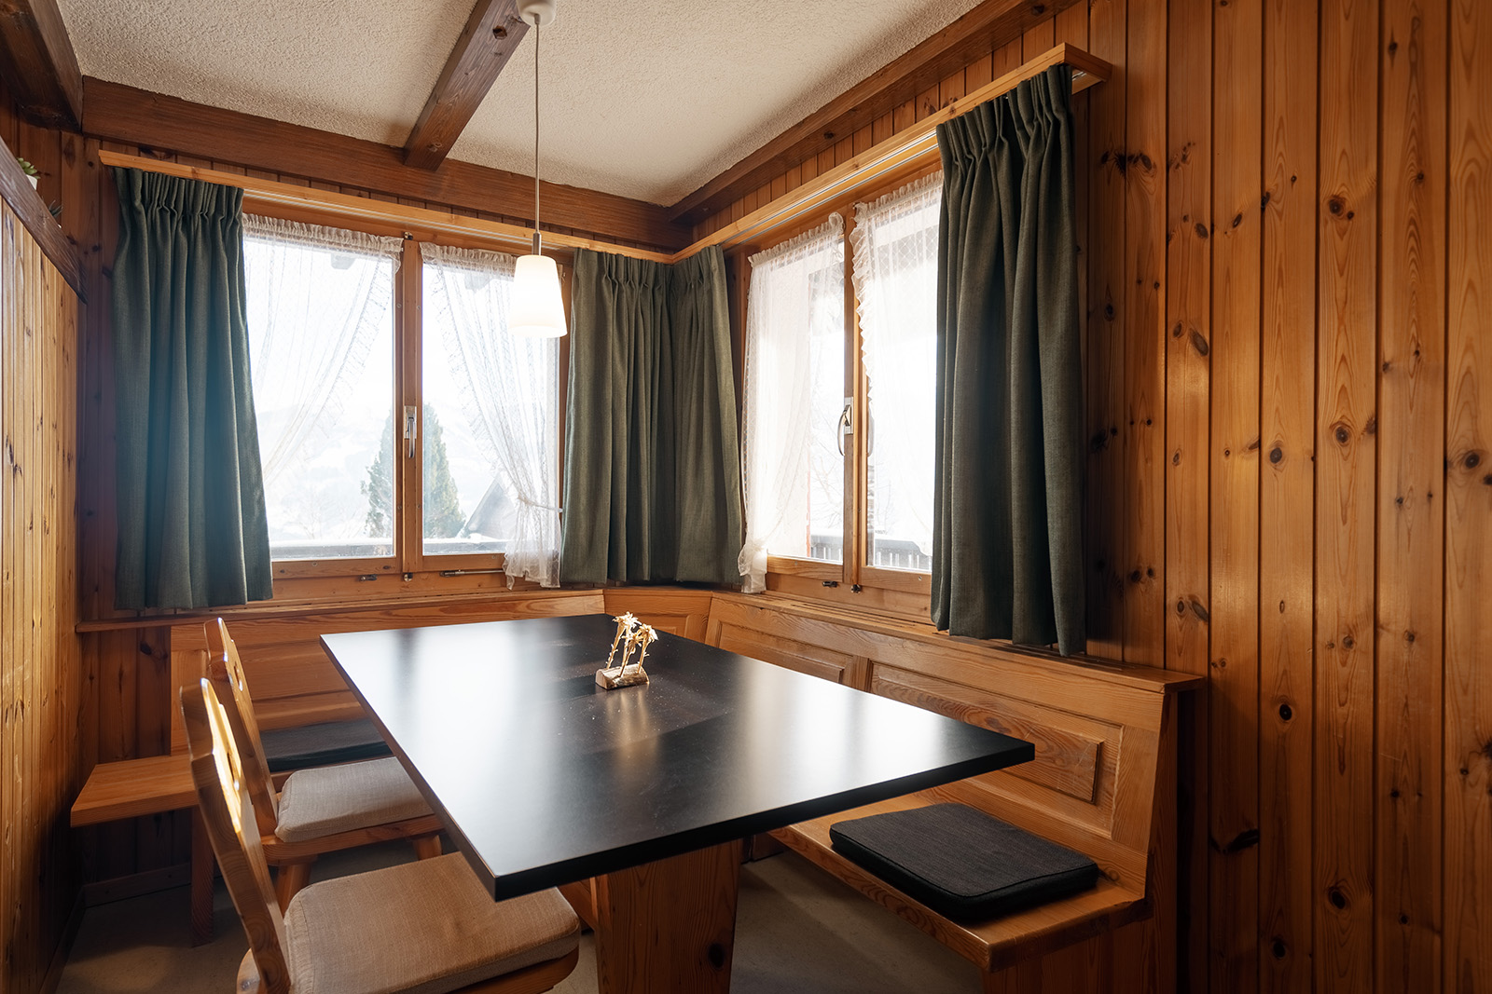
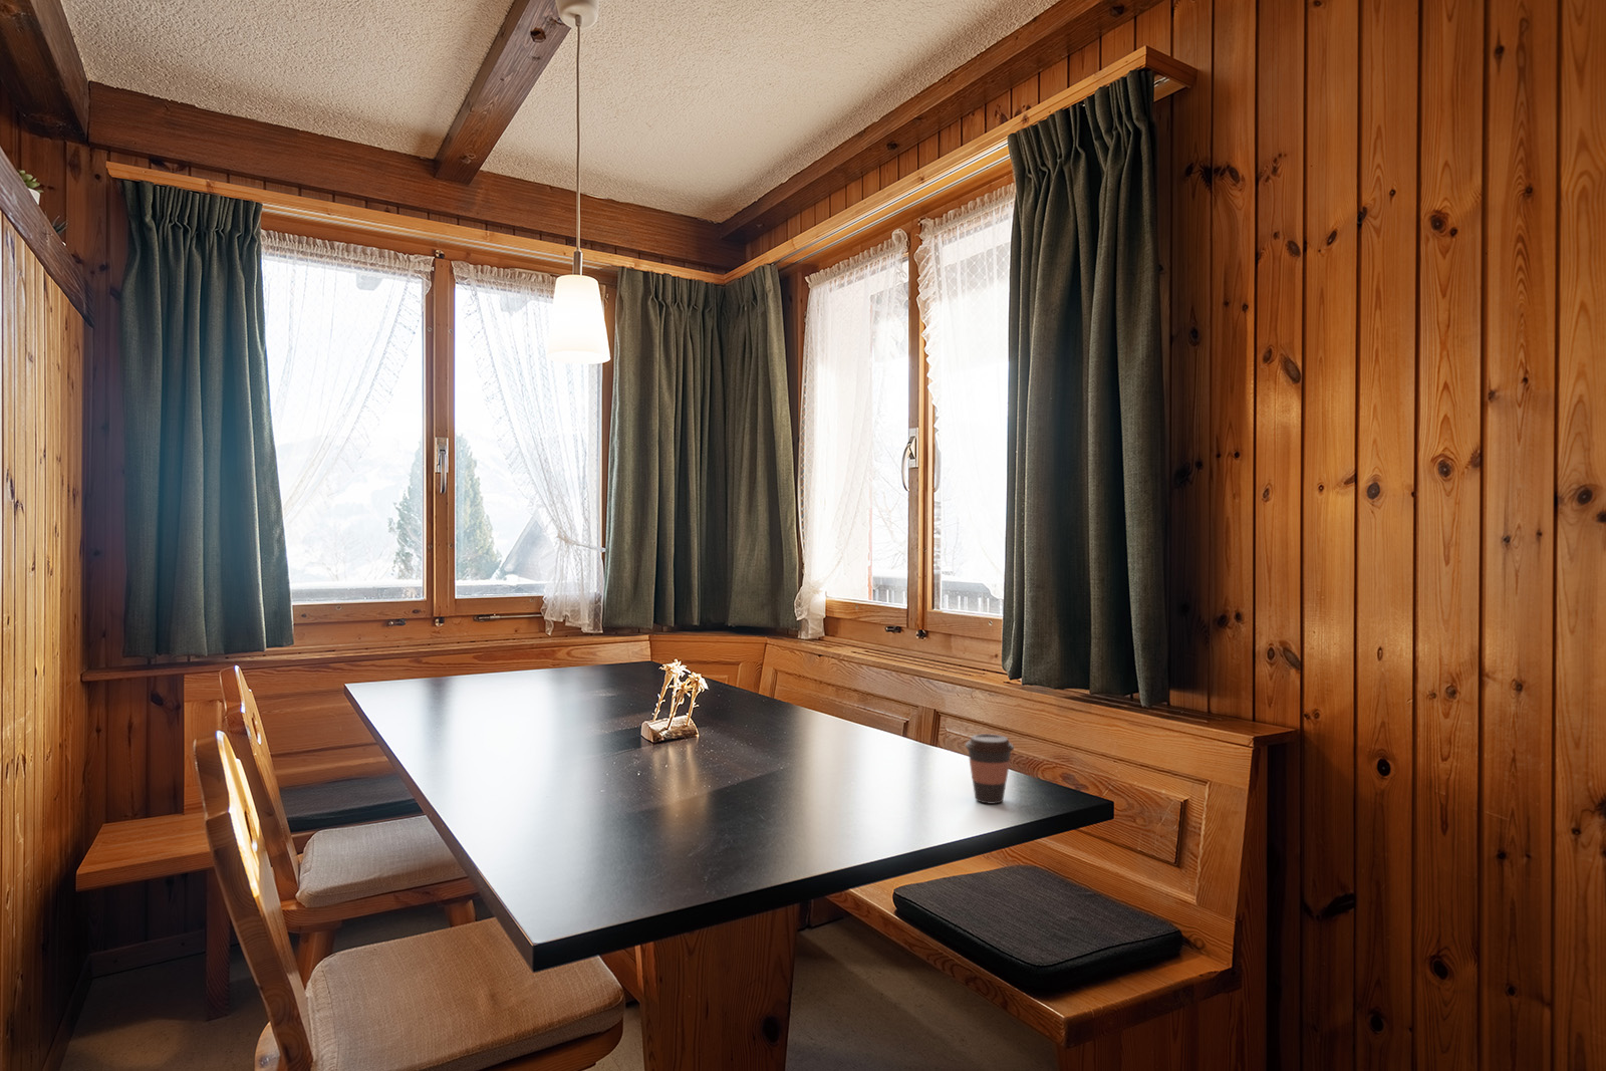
+ coffee cup (988, 769)
